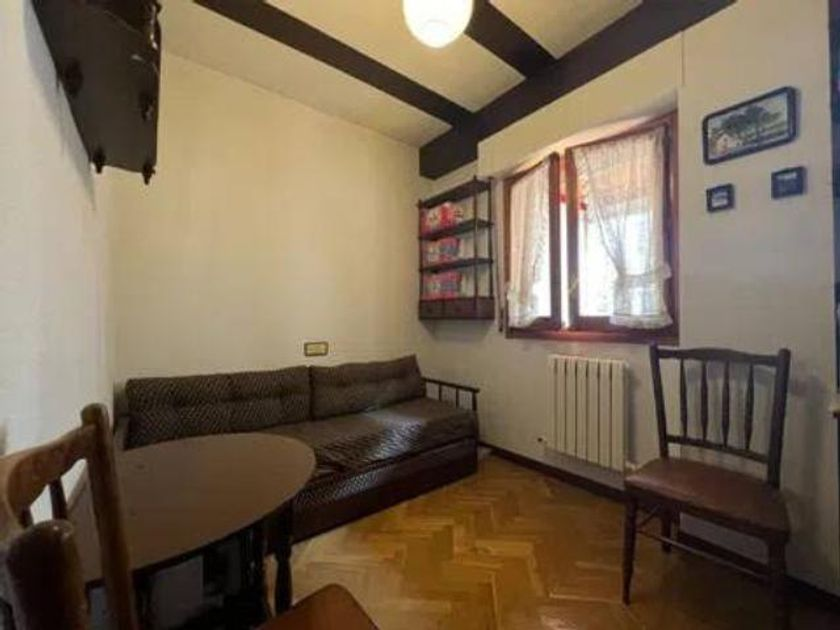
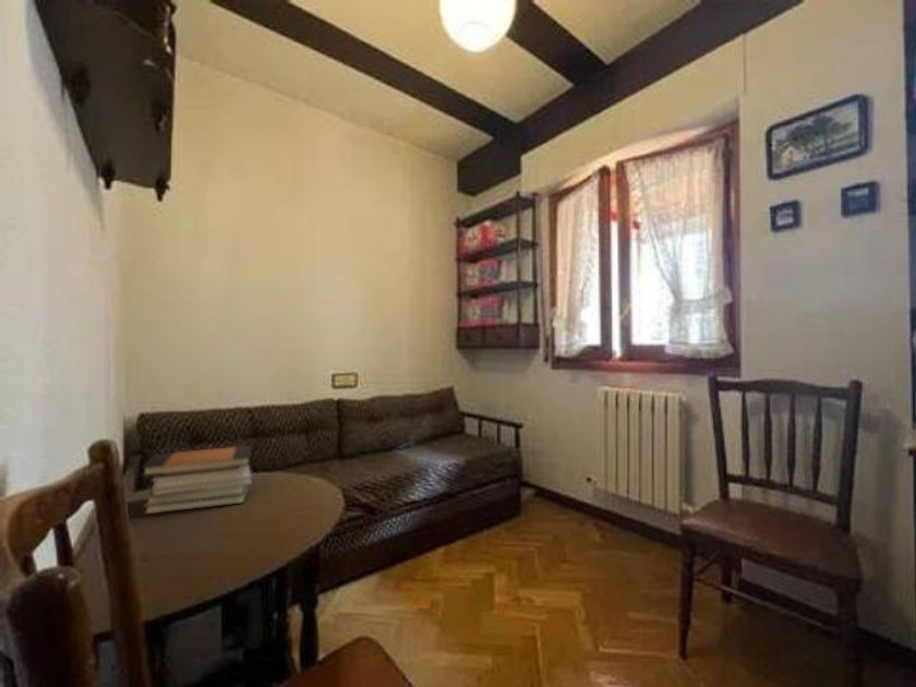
+ book stack (202, 478)
